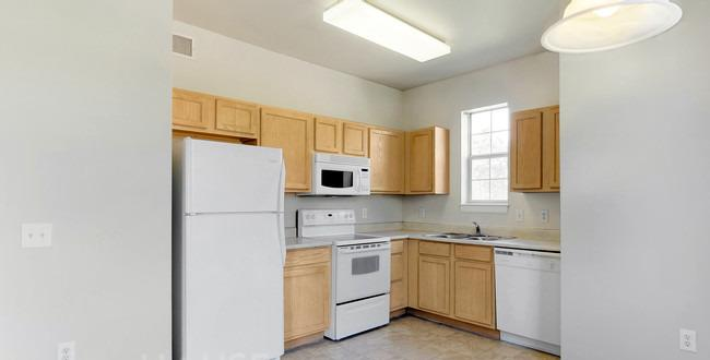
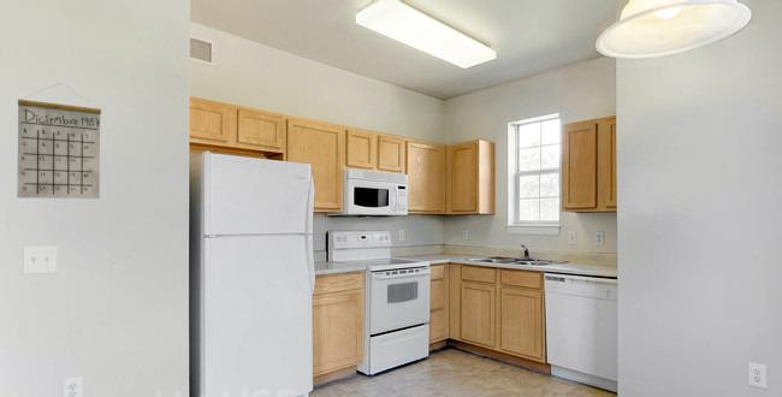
+ calendar (60, 140)
